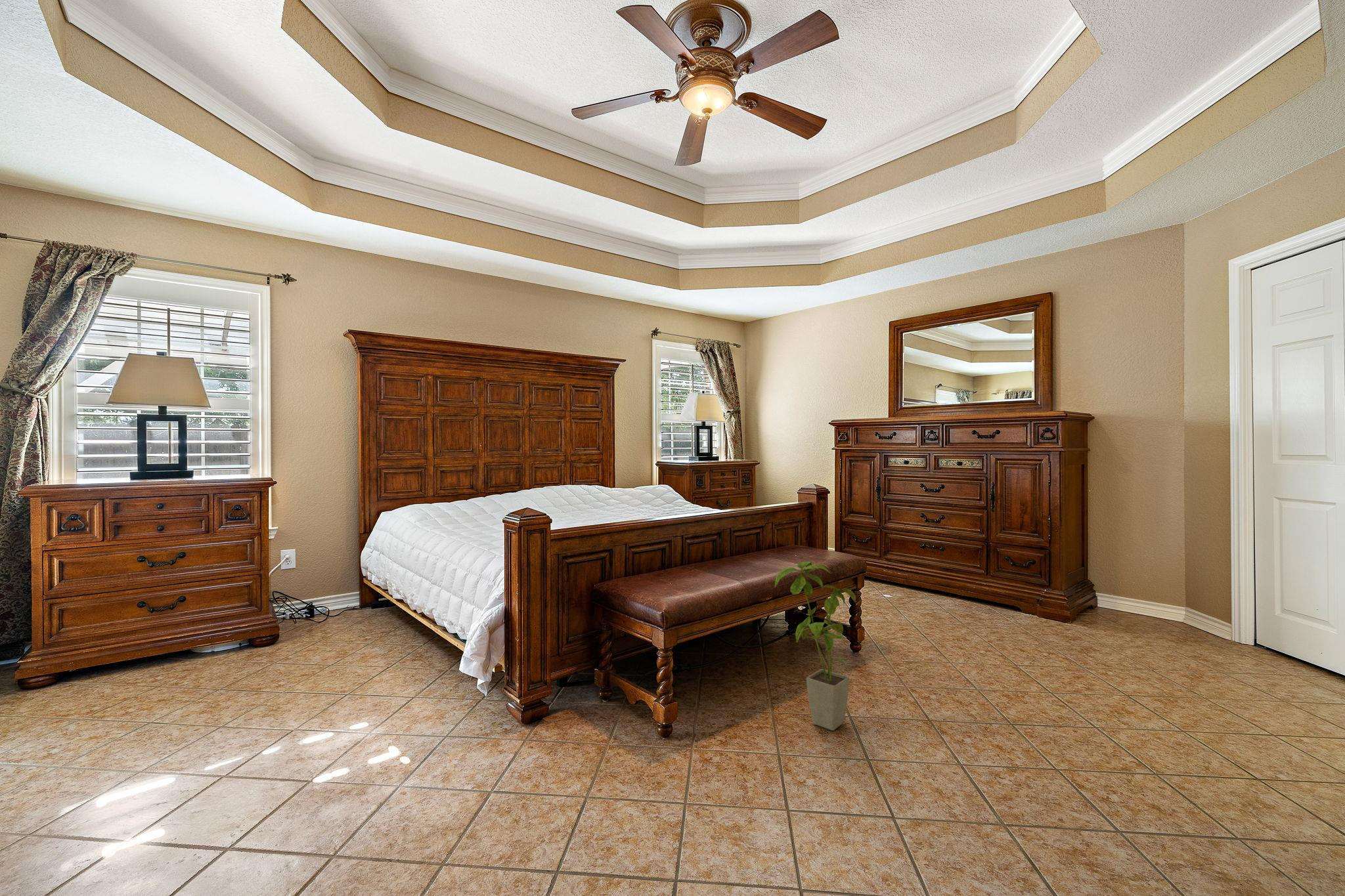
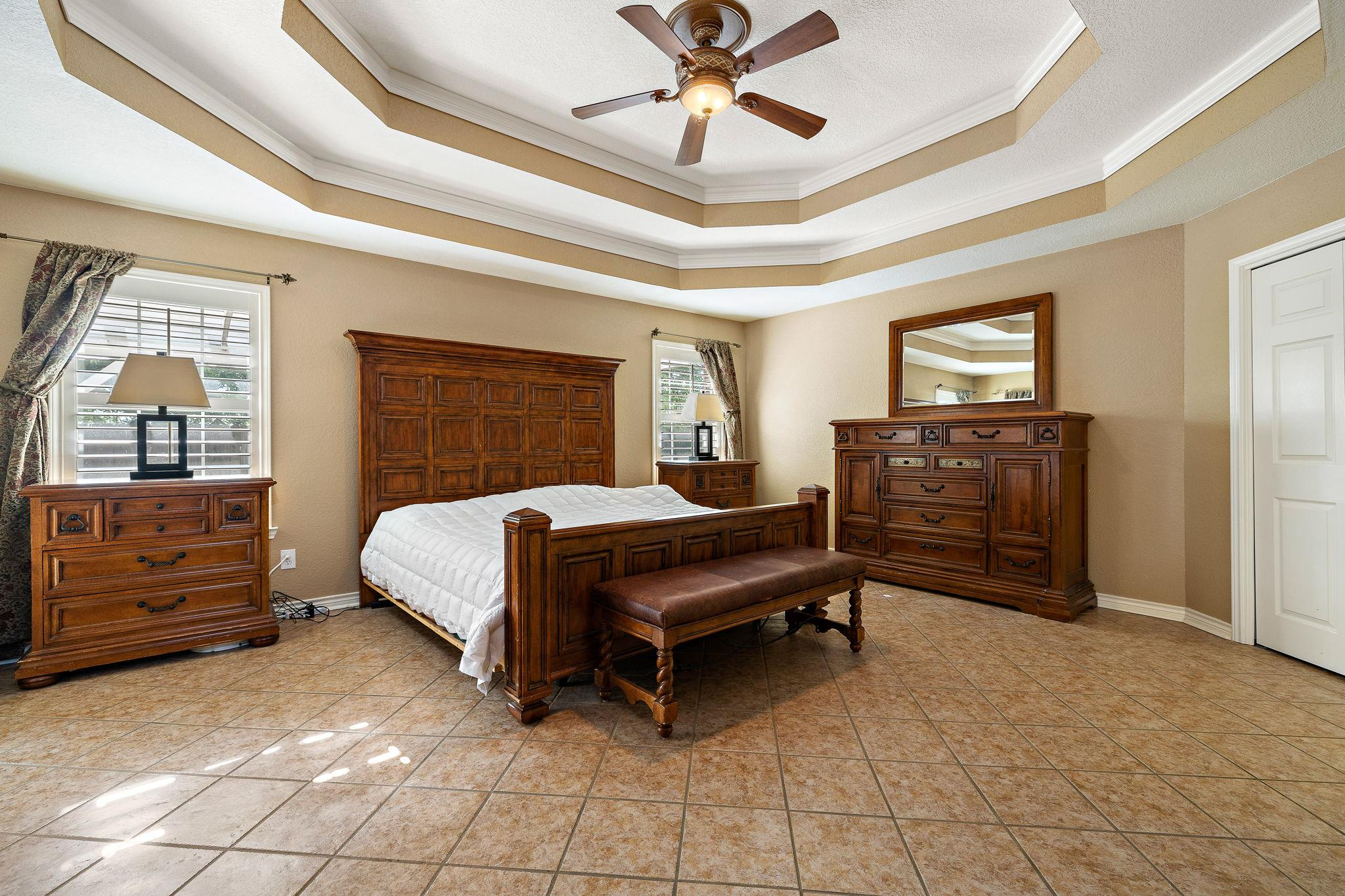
- house plant (817, 645)
